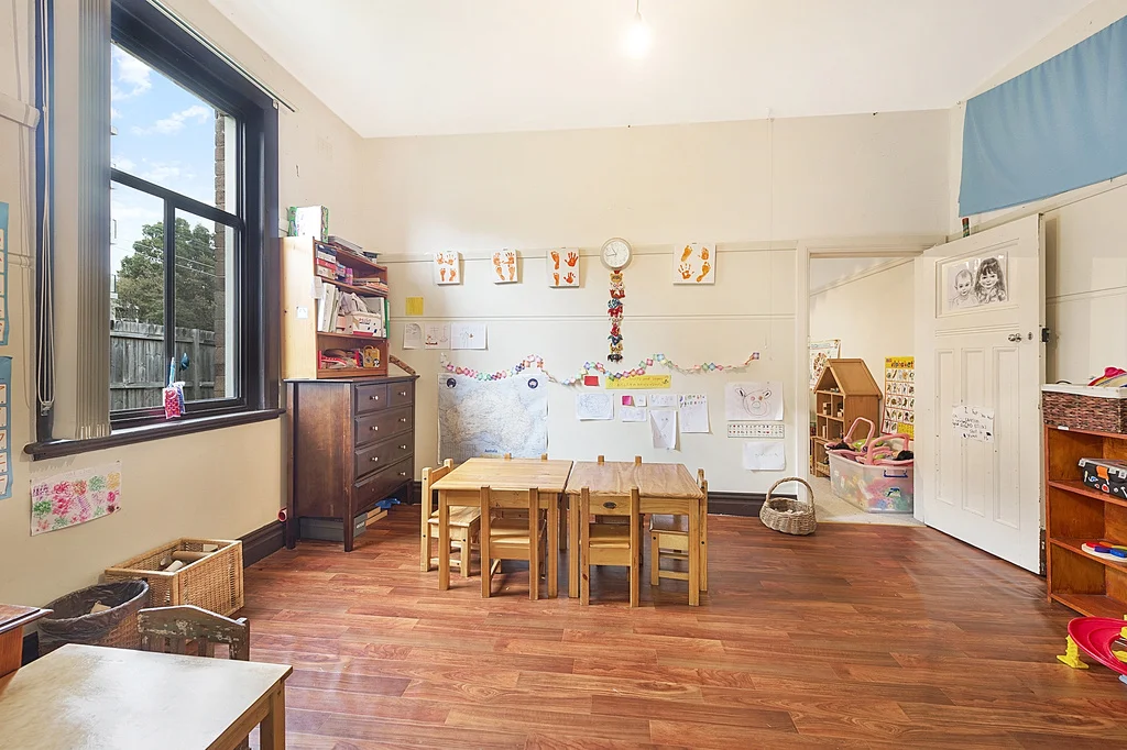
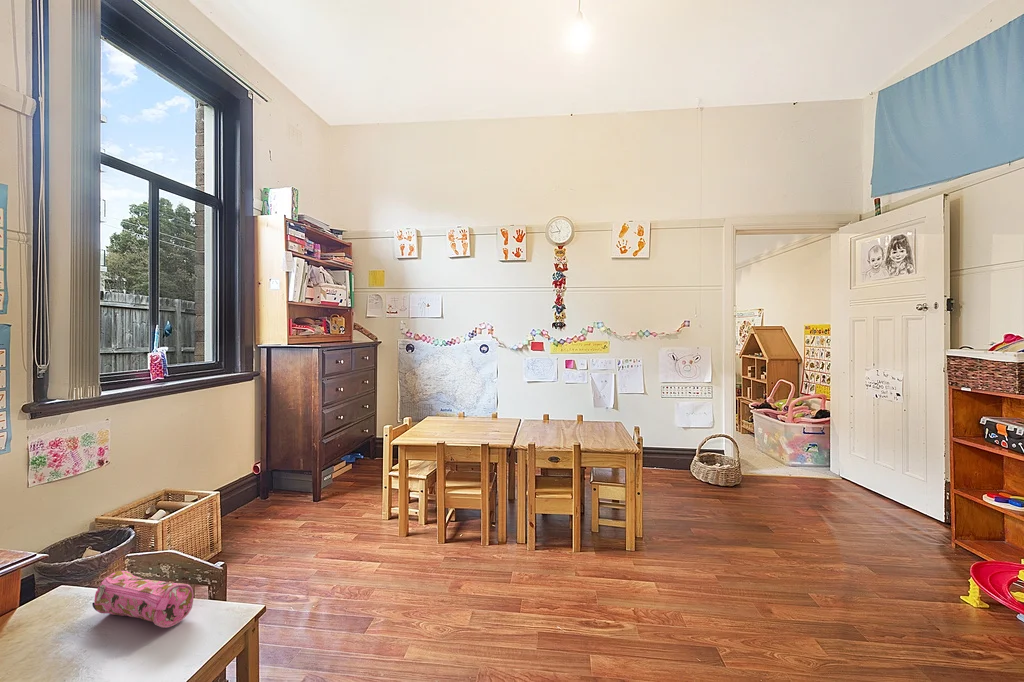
+ pencil case (144, 598)
